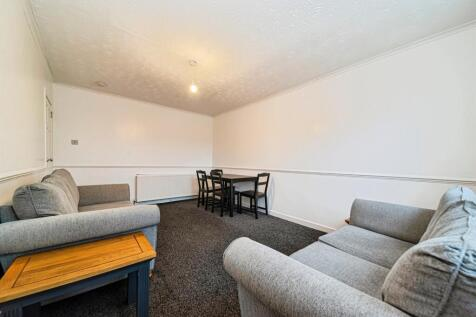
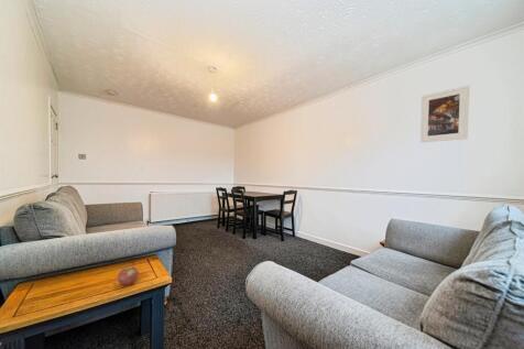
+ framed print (443, 116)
+ apple (128, 275)
